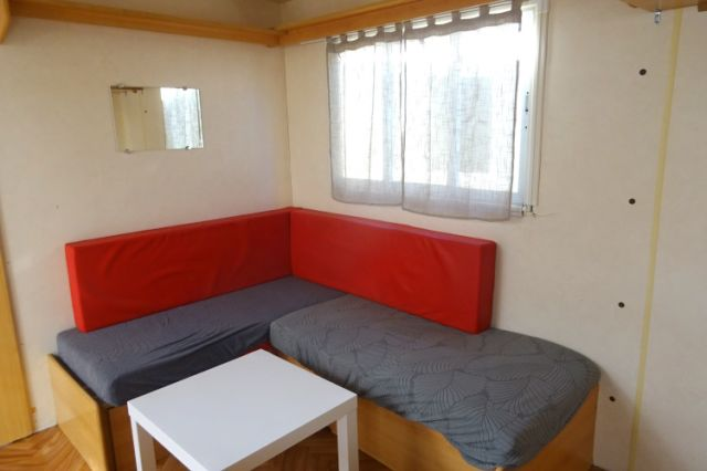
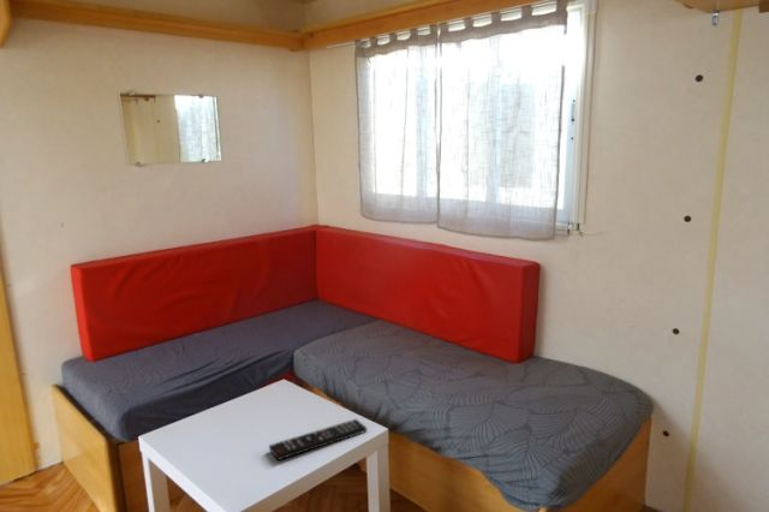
+ remote control (318, 437)
